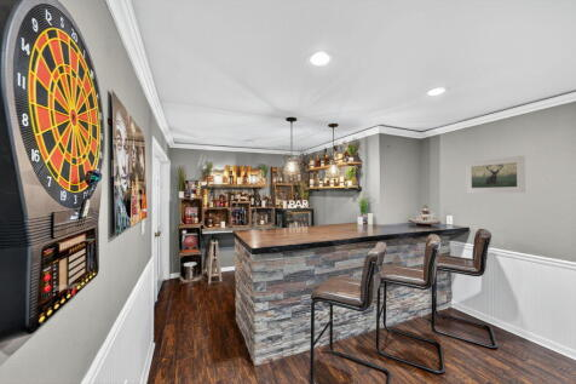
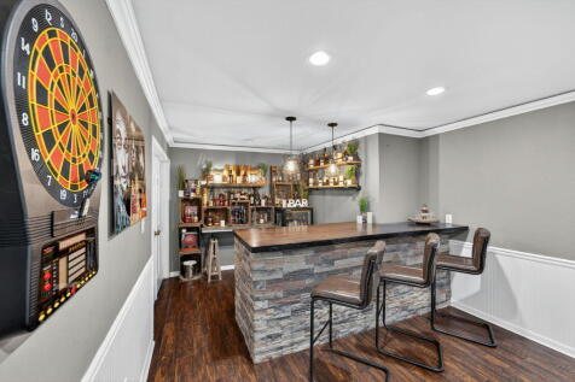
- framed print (493, 176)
